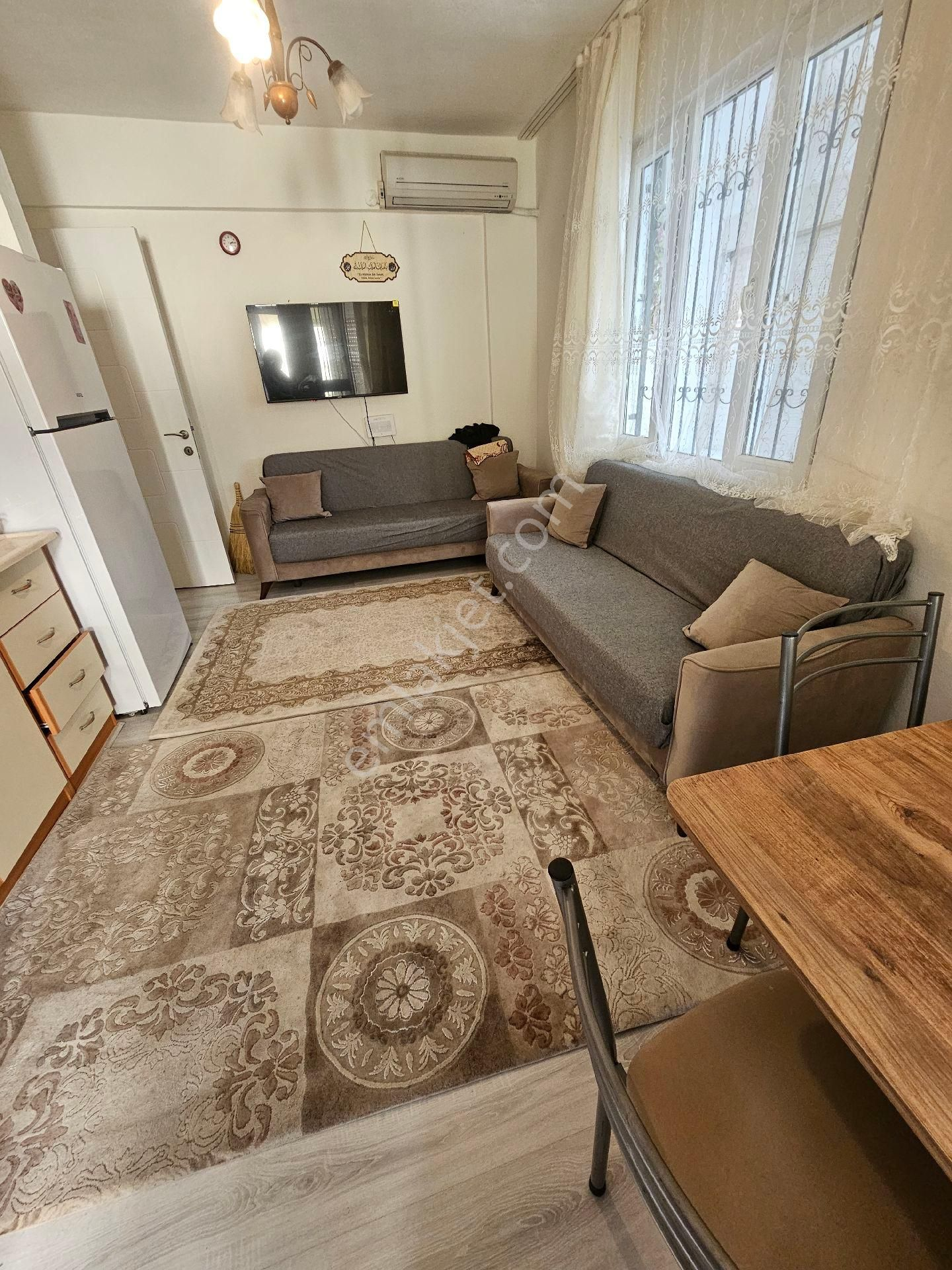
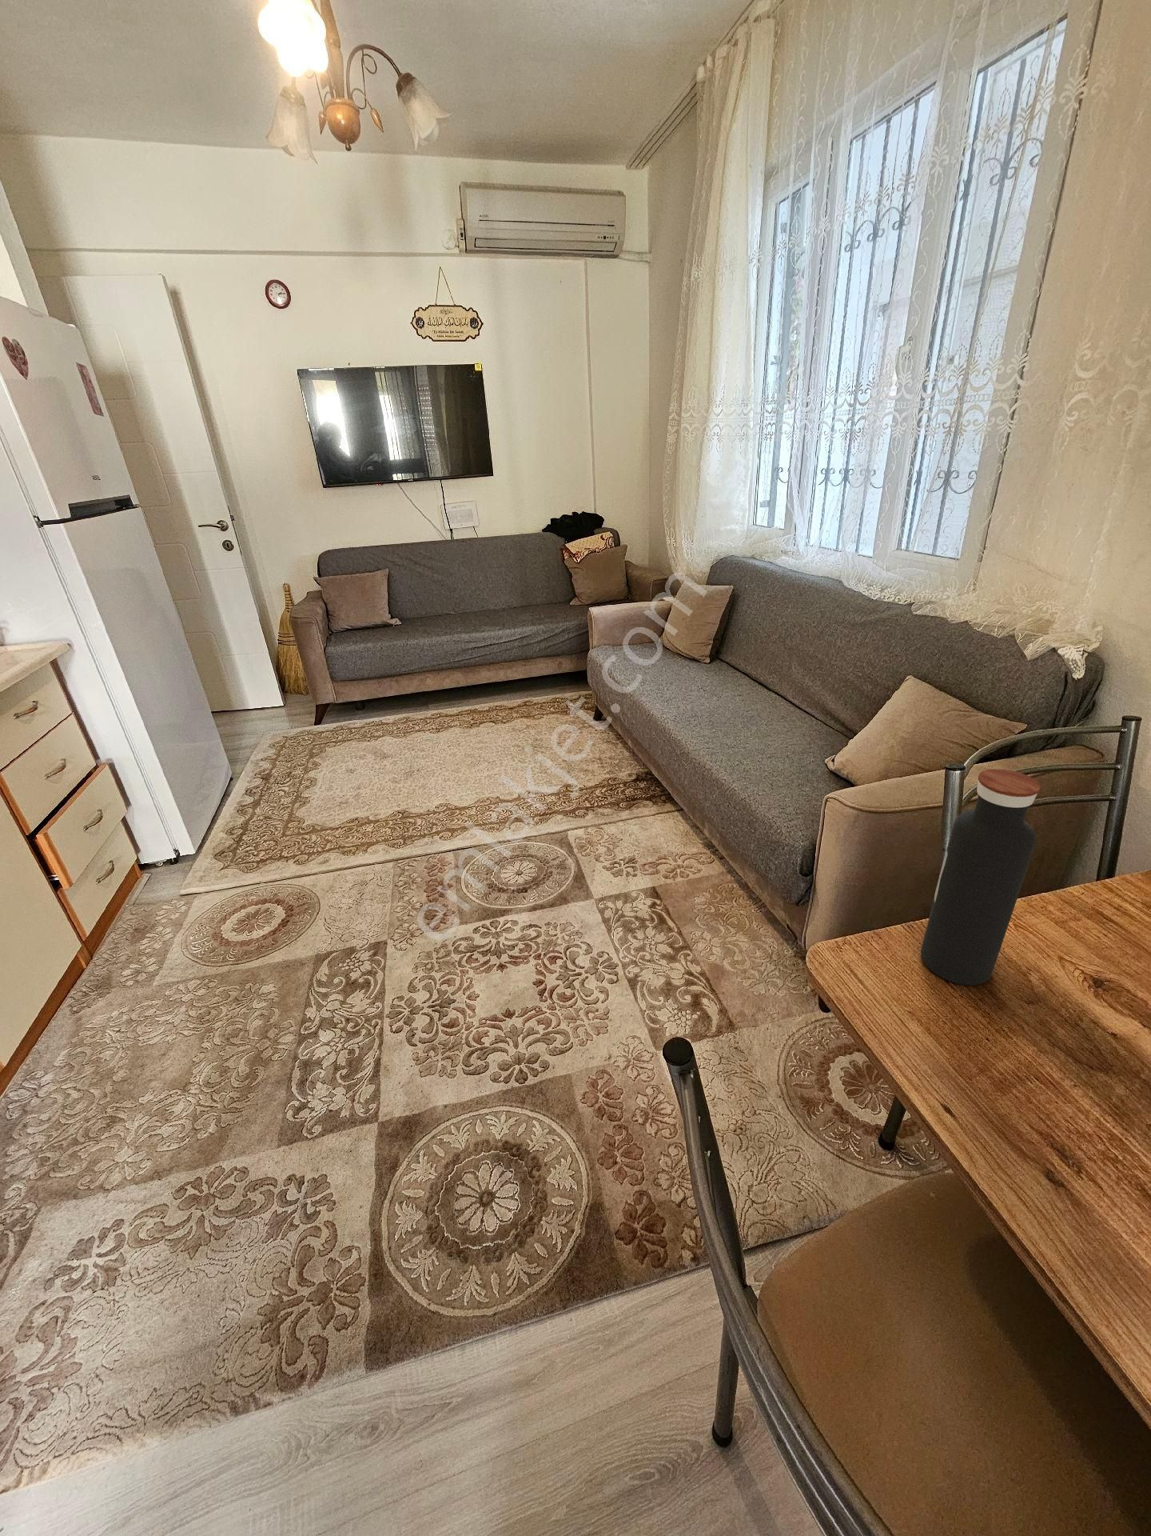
+ water bottle (979, 878)
